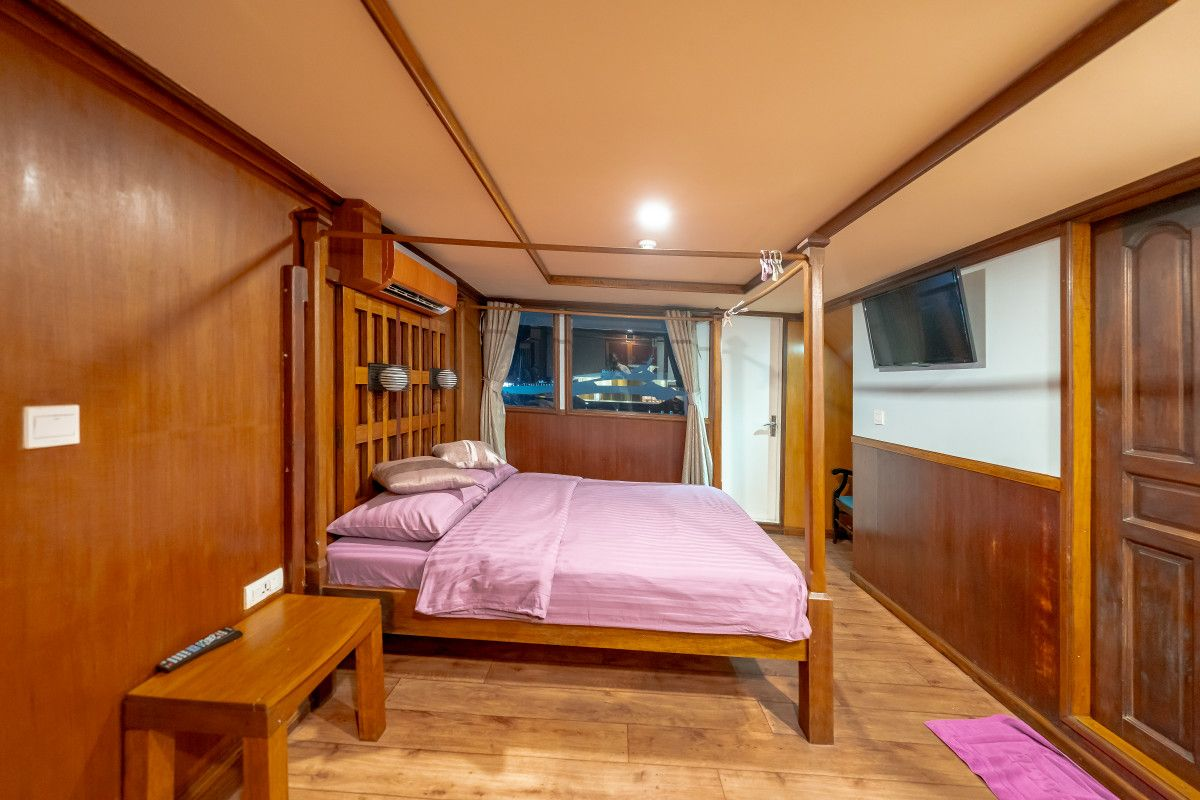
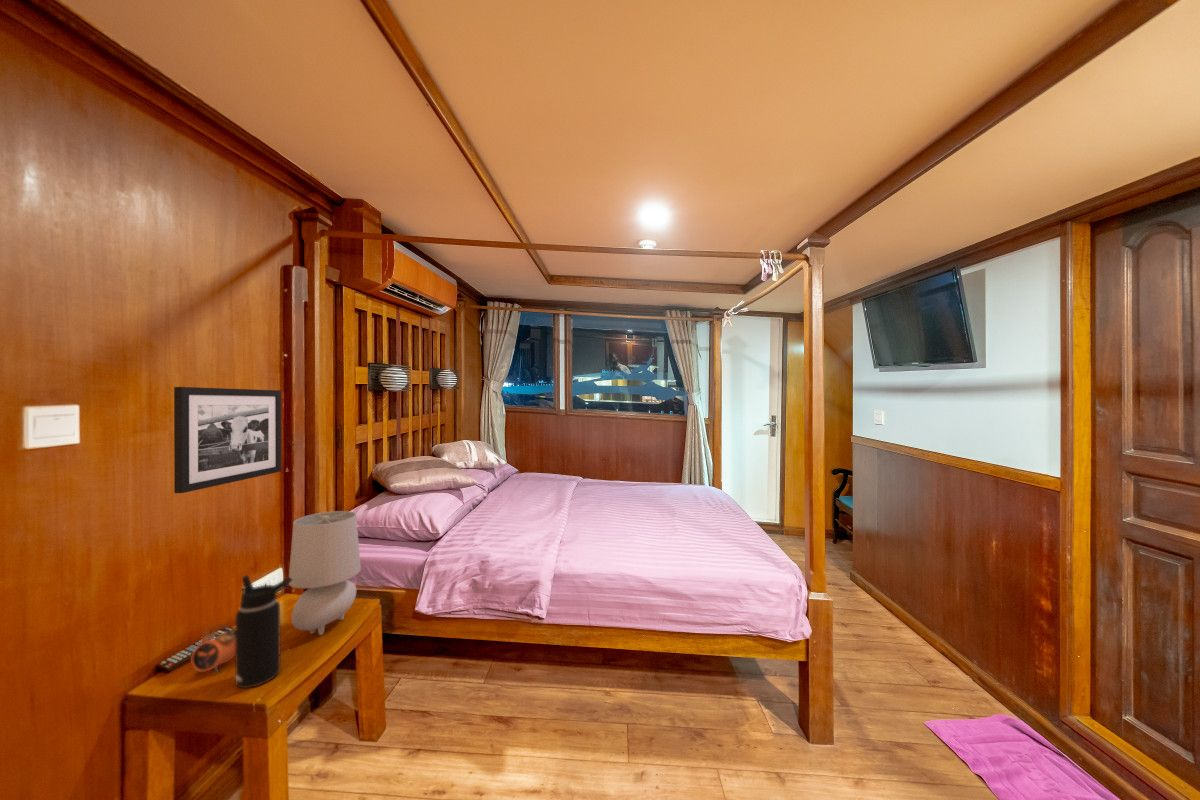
+ alarm clock (215, 647)
+ picture frame (234, 434)
+ water bottle (264, 625)
+ table lamp (327, 571)
